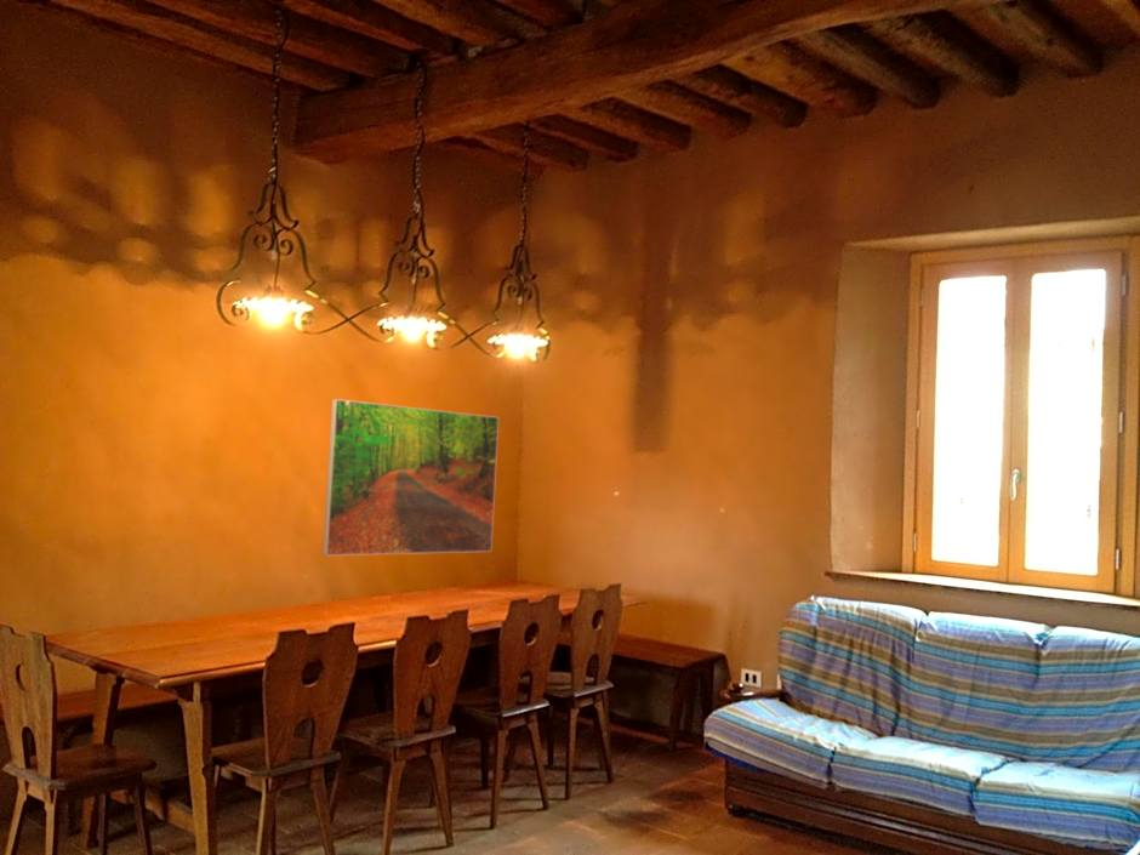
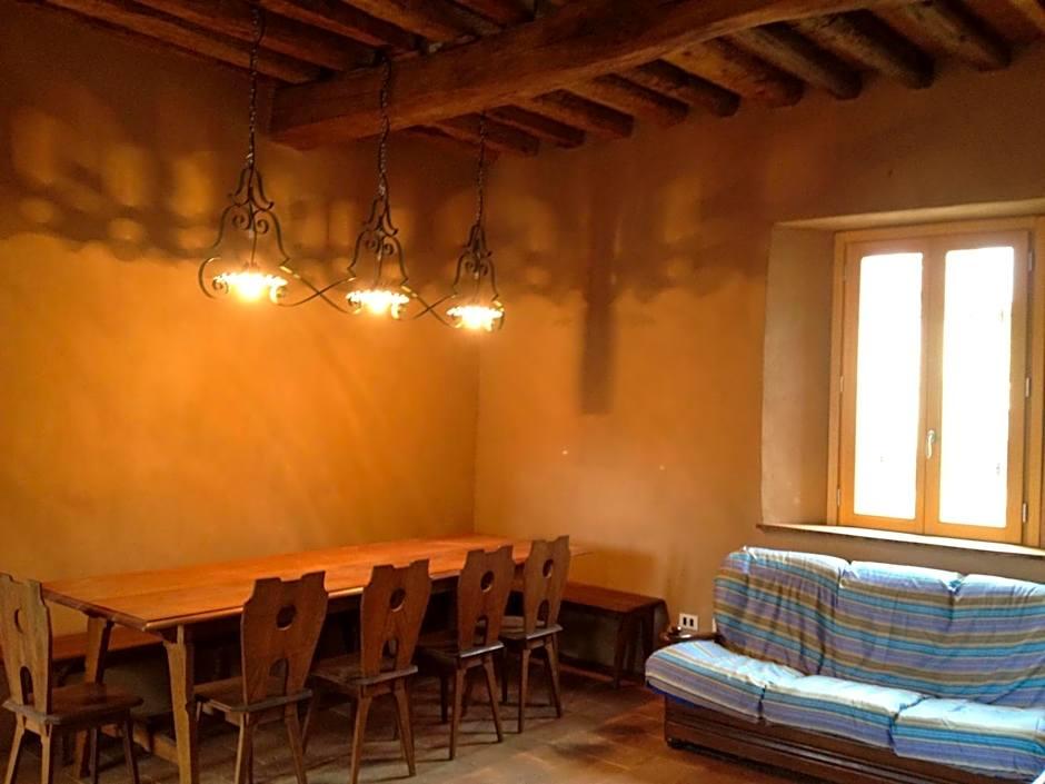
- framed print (417, 480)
